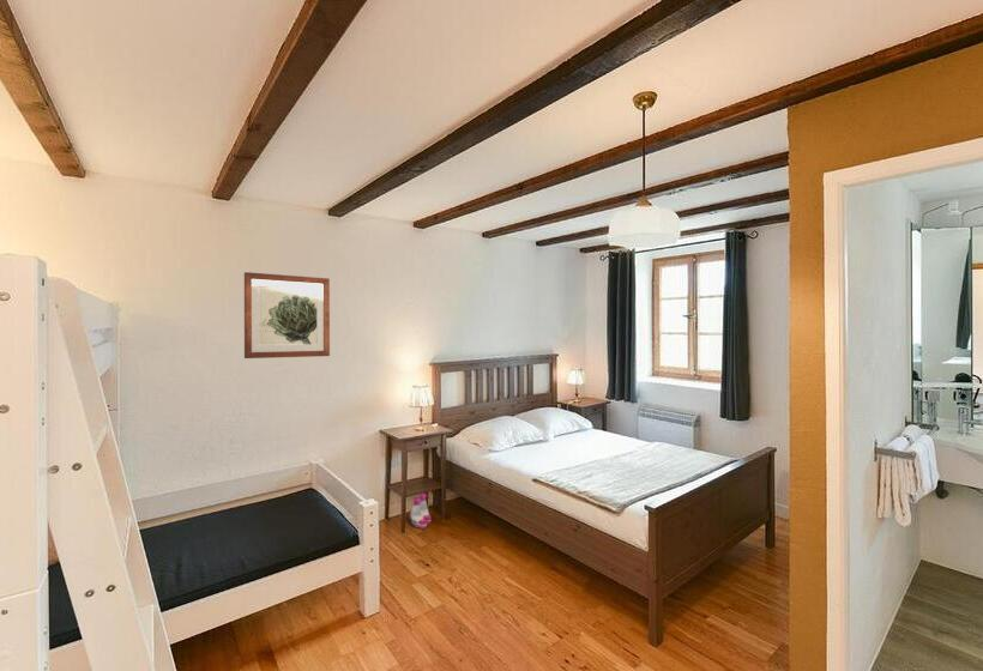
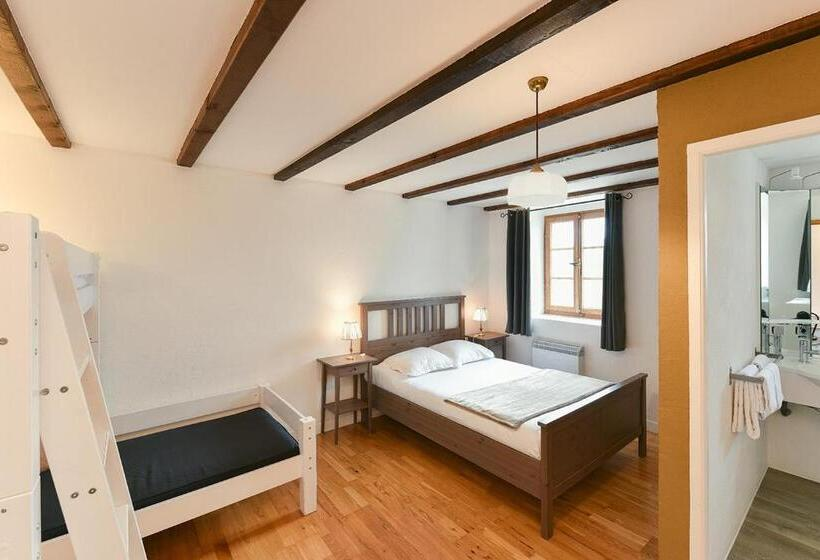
- boots (421, 508)
- wall art (289, 316)
